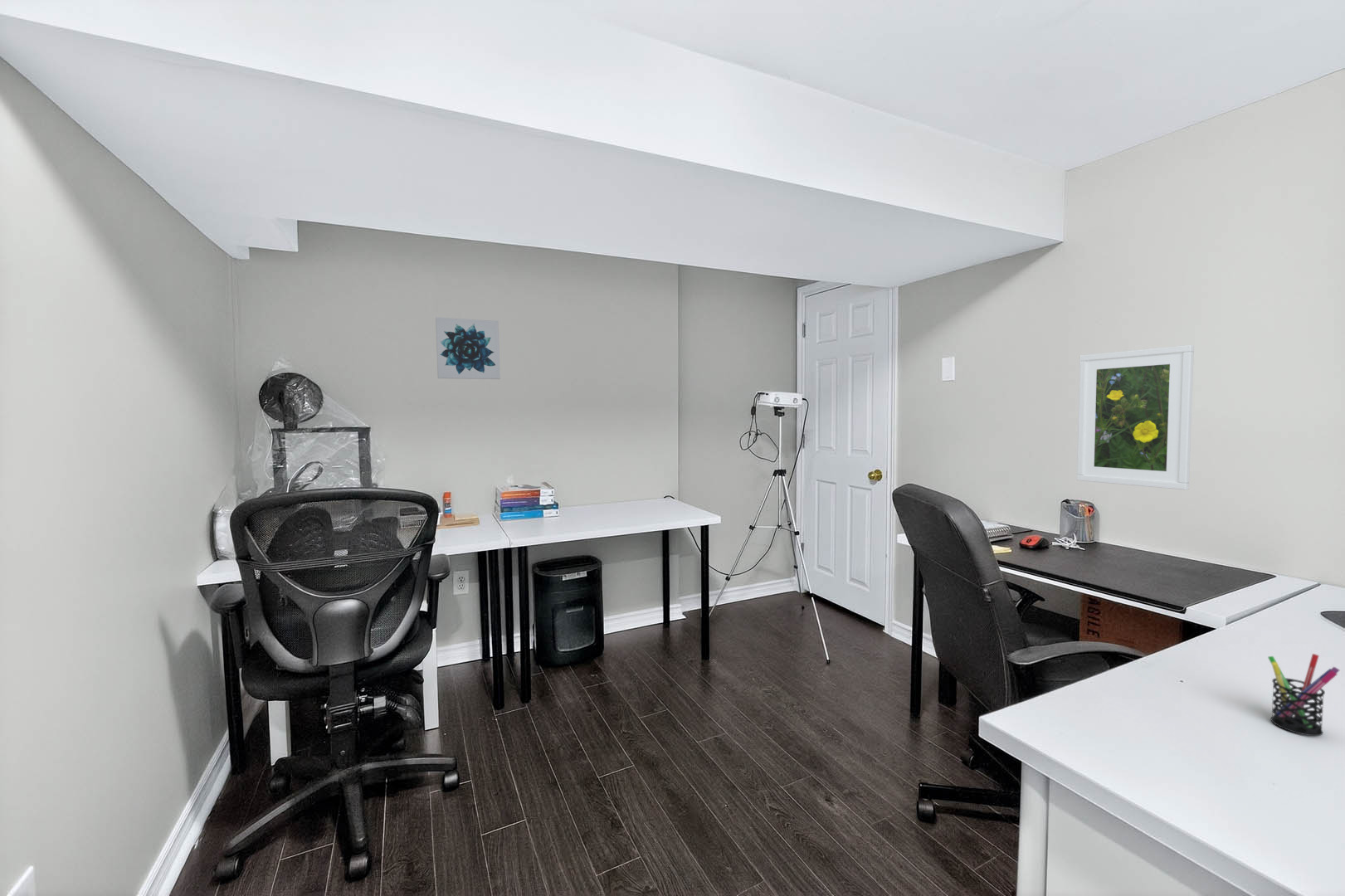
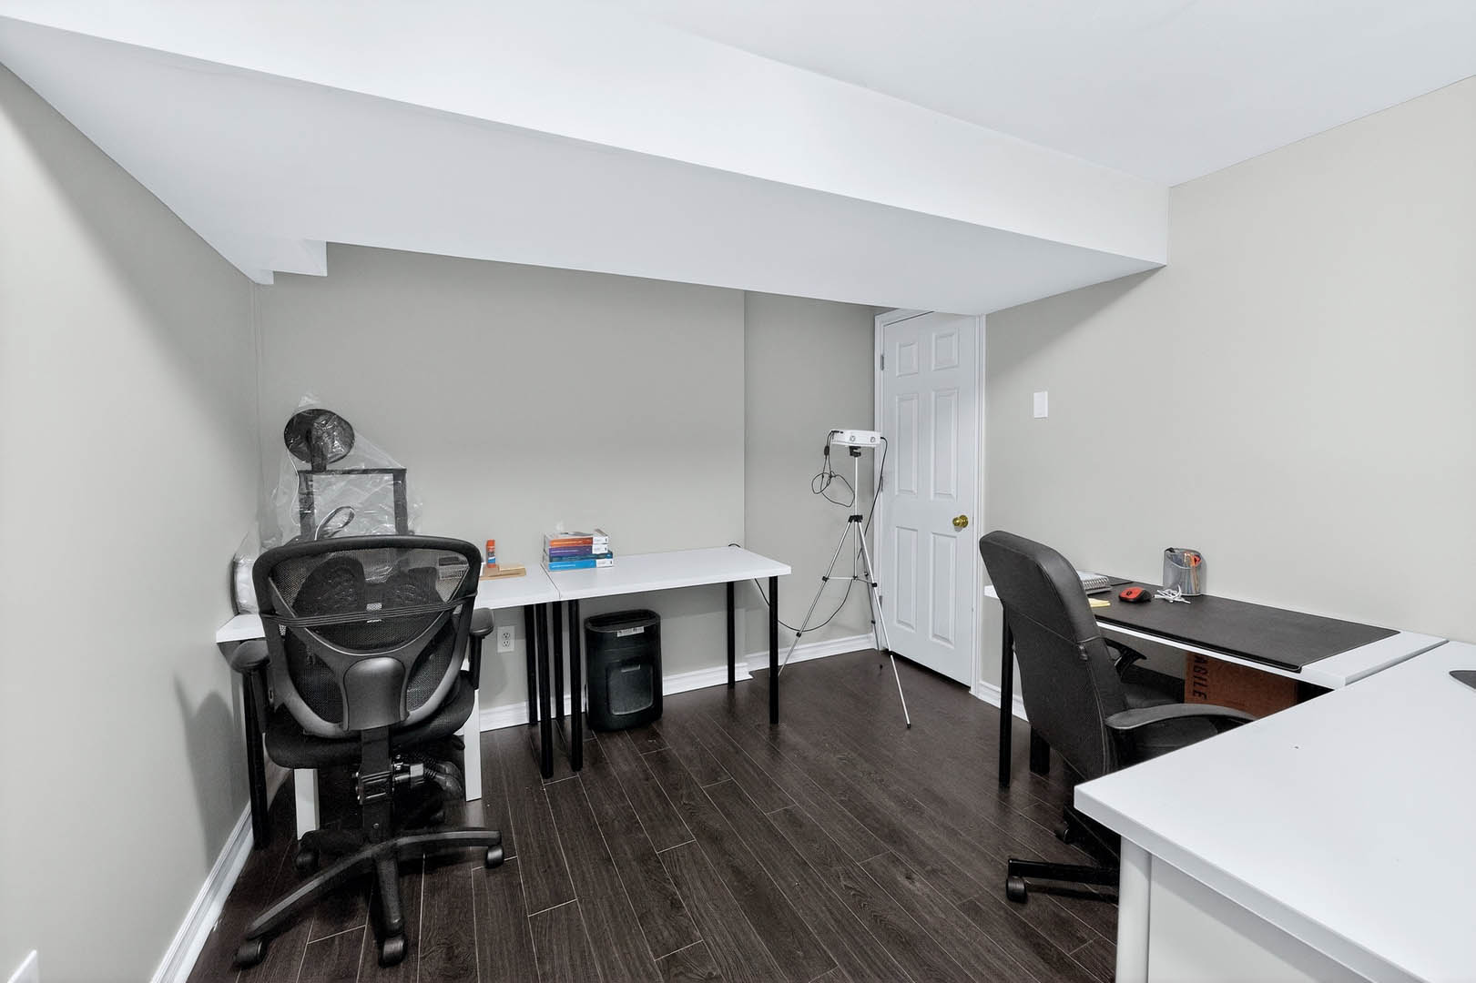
- wall art (468, 348)
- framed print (1130, 417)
- pen holder (1294, 689)
